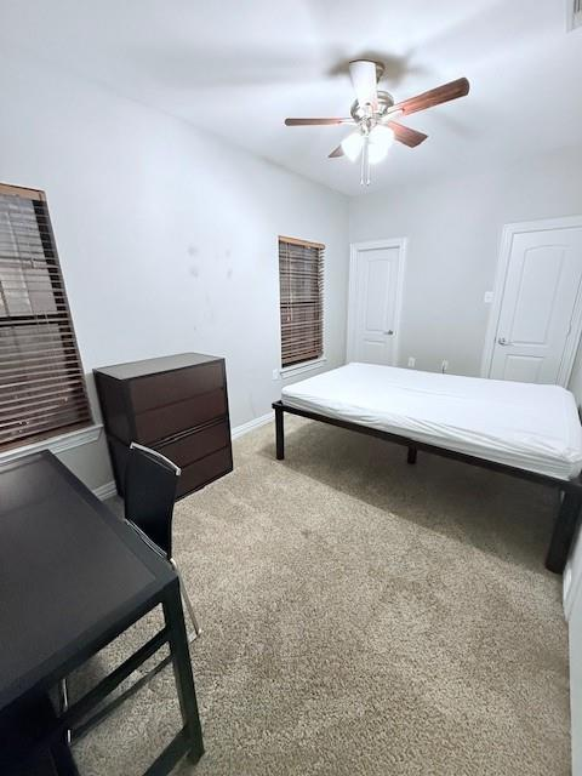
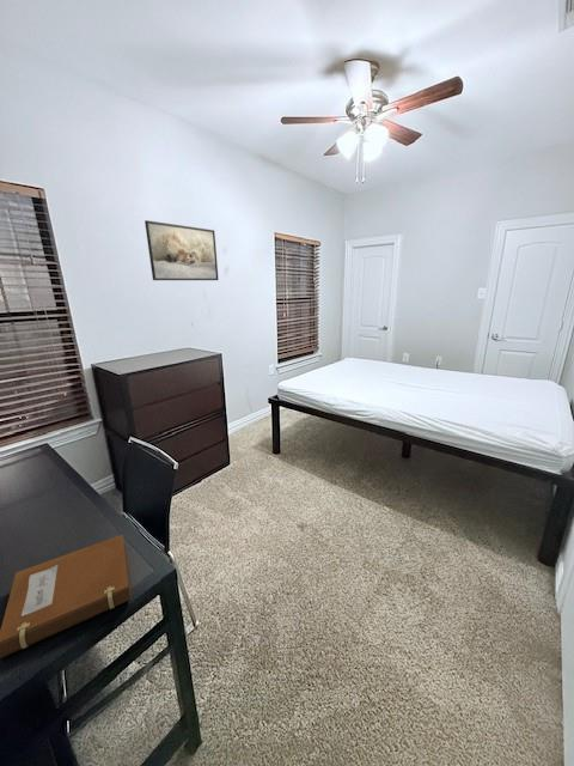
+ notebook (68, 588)
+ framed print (185, 254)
